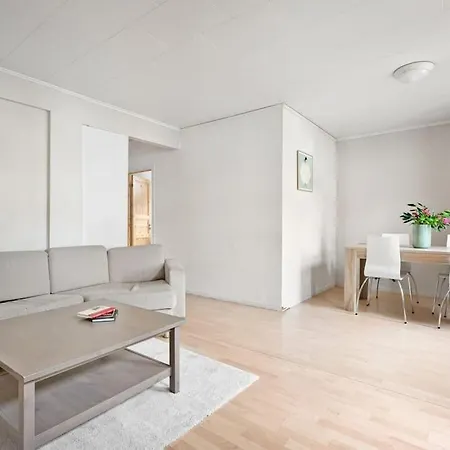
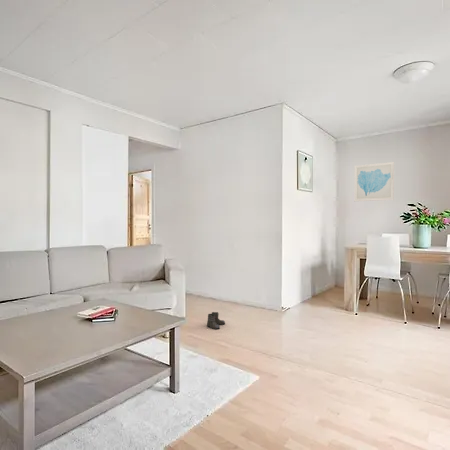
+ boots (215, 319)
+ wall art (373, 182)
